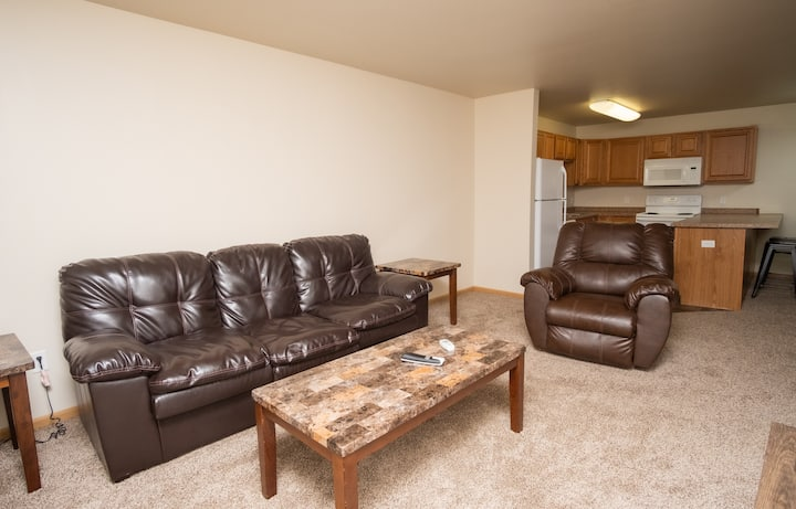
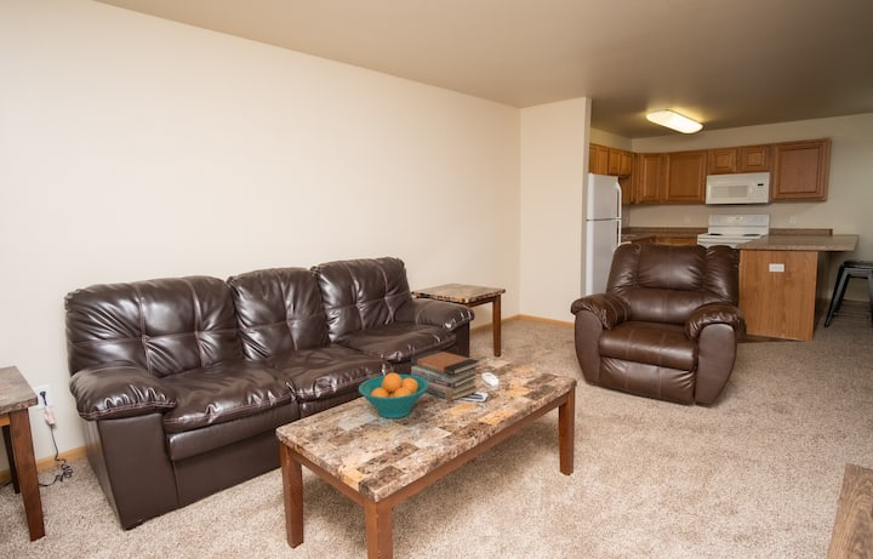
+ book stack (444, 373)
+ fruit bowl (393, 392)
